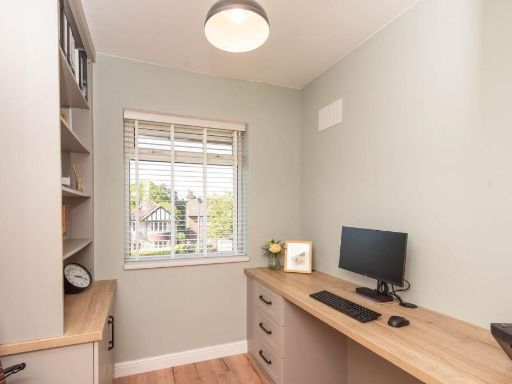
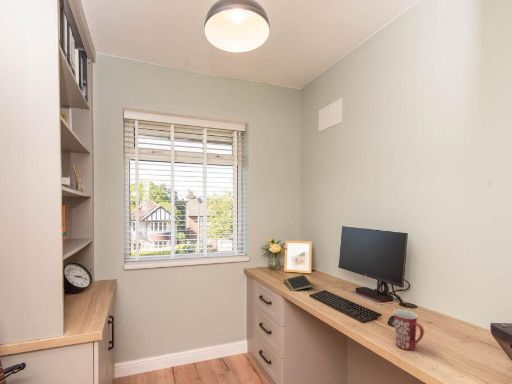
+ mug (408, 331)
+ notepad (297, 282)
